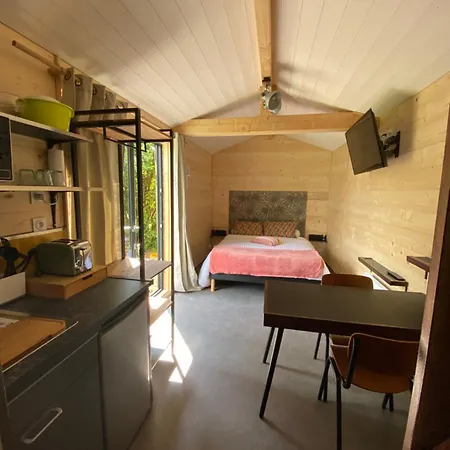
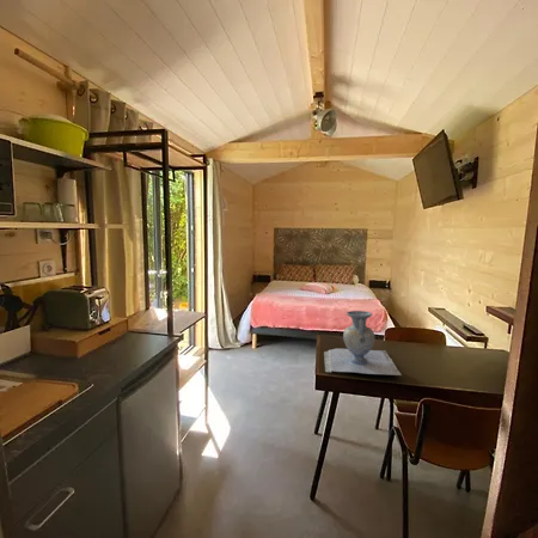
+ vase (359, 337)
